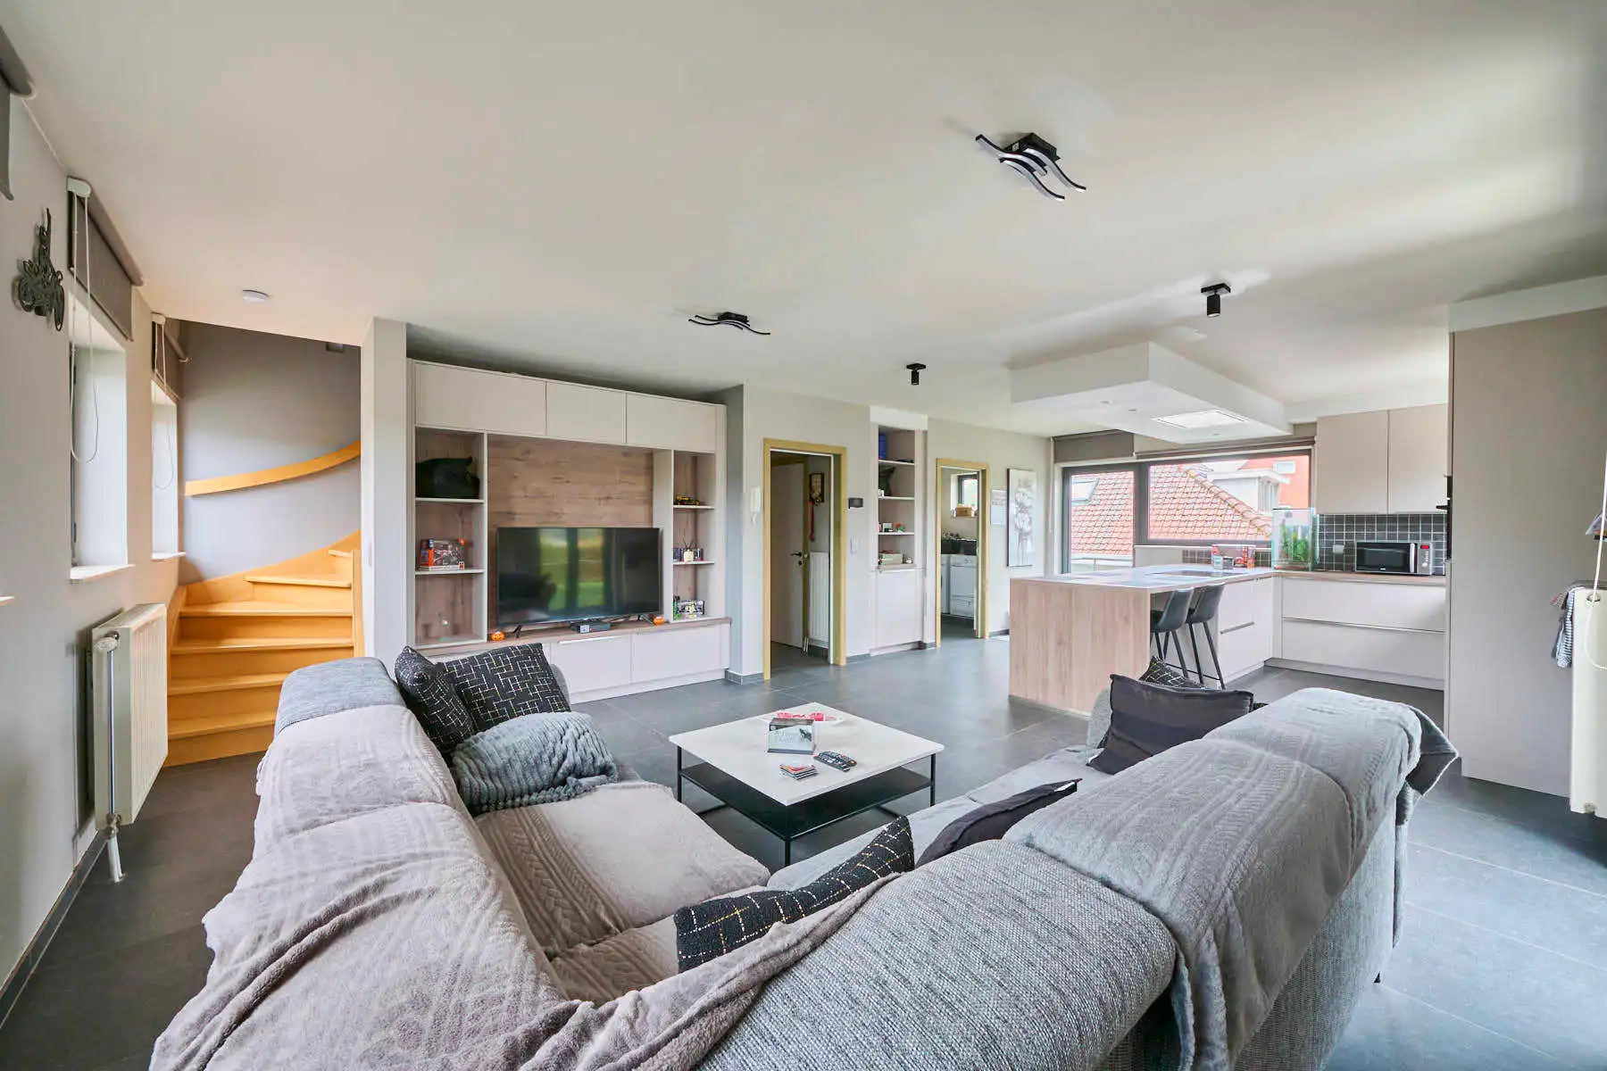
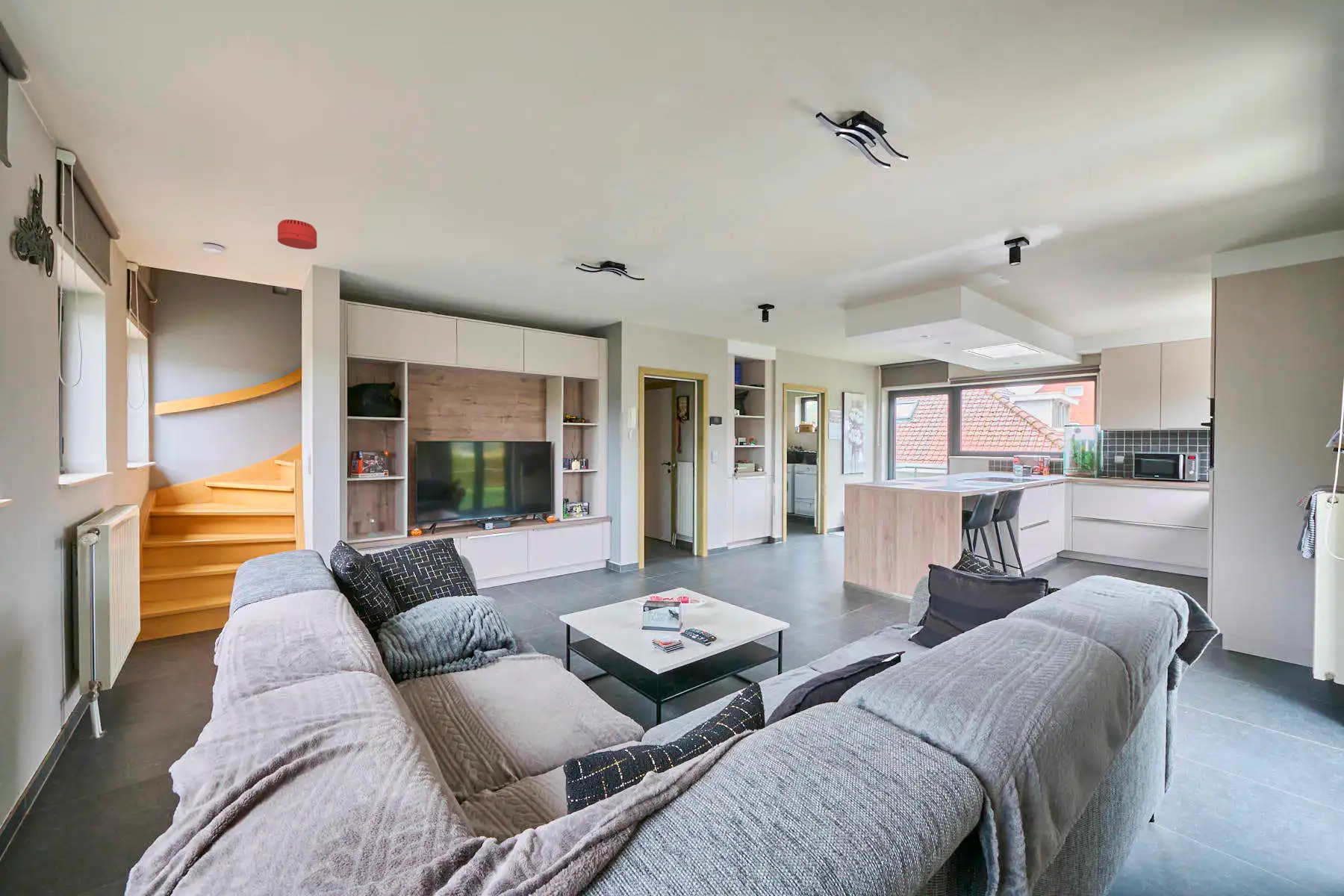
+ smoke detector (297, 234)
